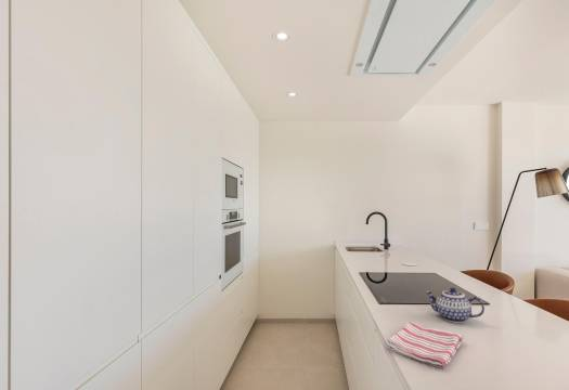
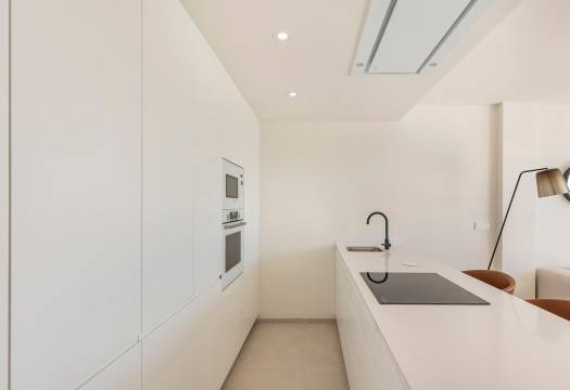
- teapot (453, 302)
- dish towel (425, 340)
